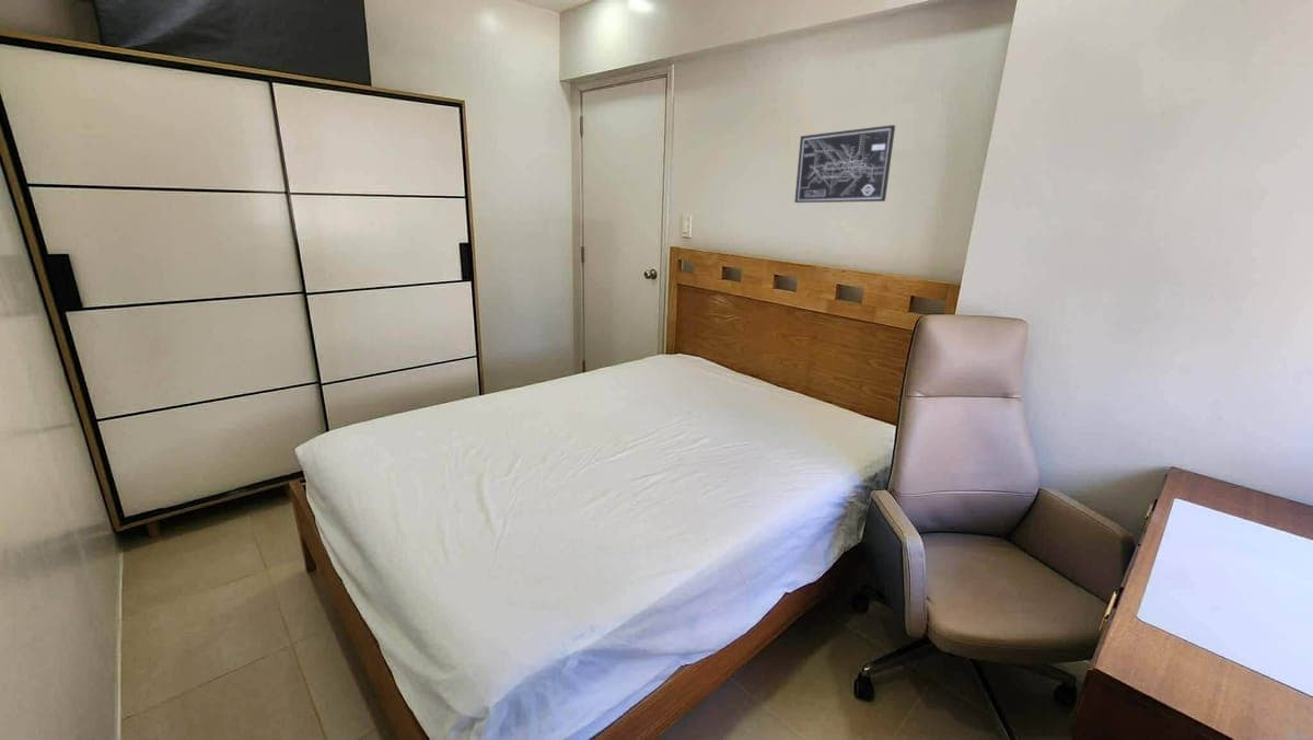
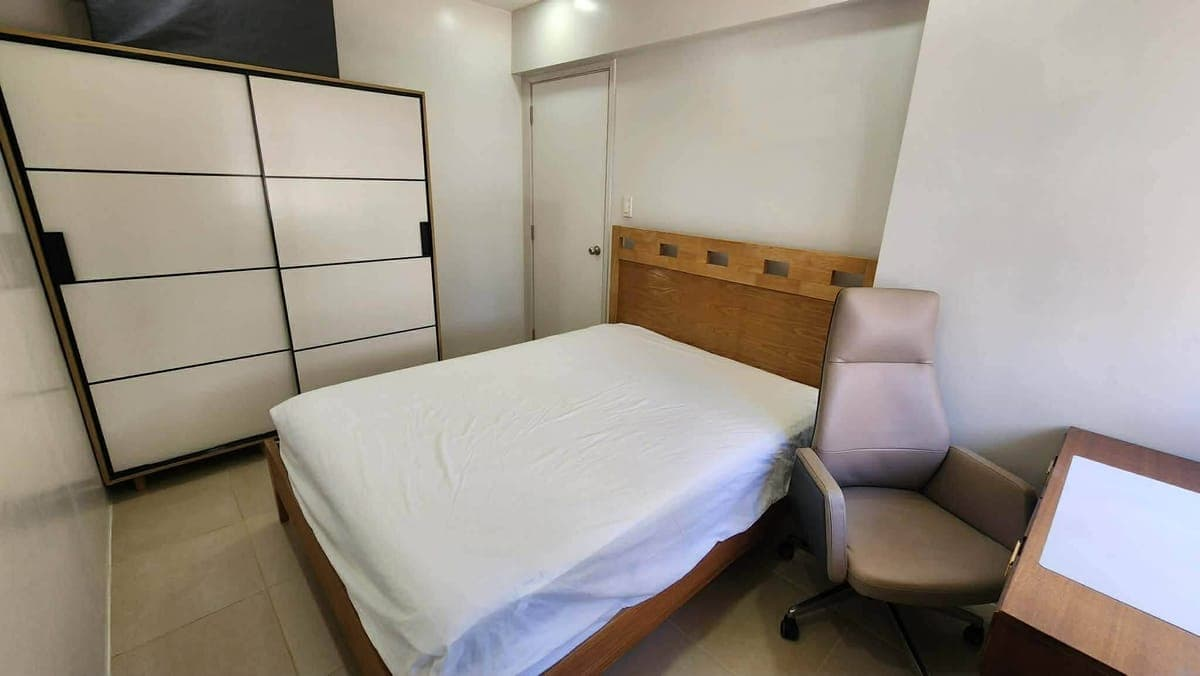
- wall art (840, 166)
